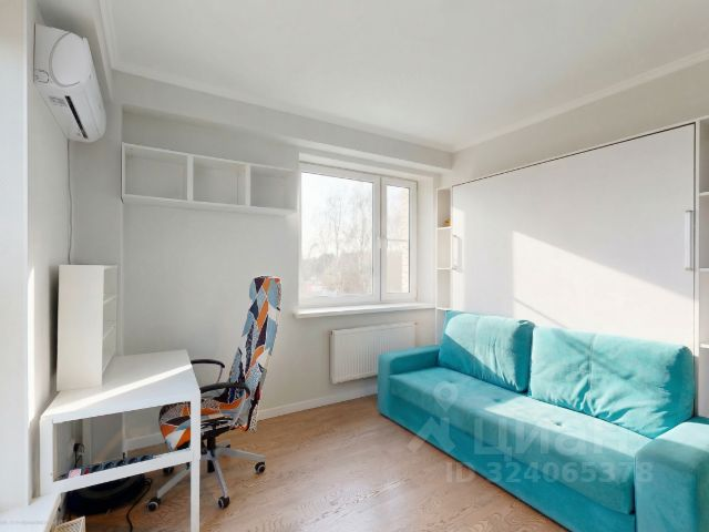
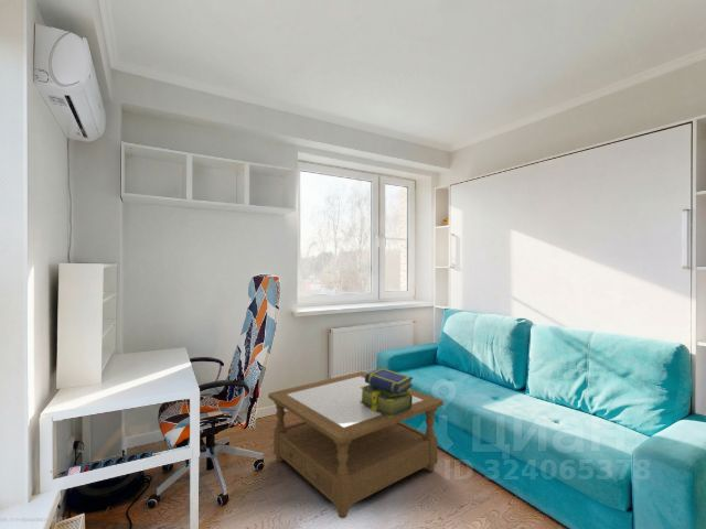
+ coffee table (353, 430)
+ stack of books (387, 389)
